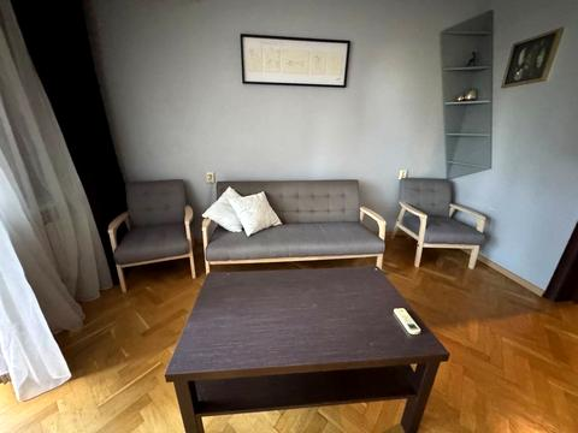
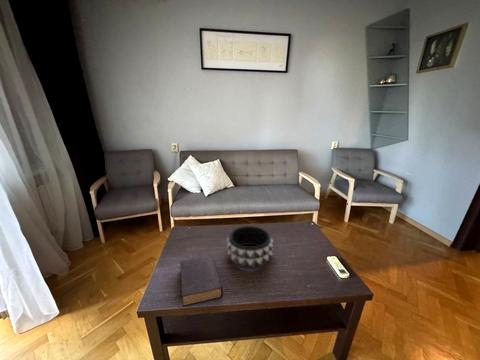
+ book (200, 278)
+ decorative bowl (249, 244)
